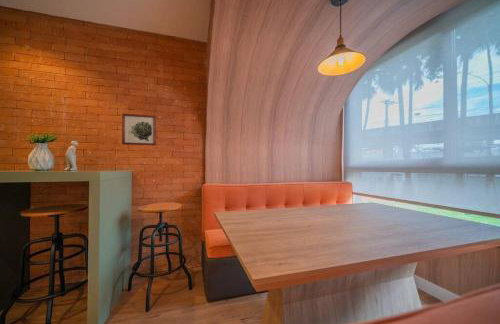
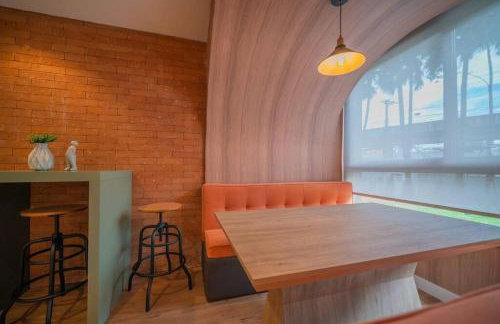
- wall art (139, 129)
